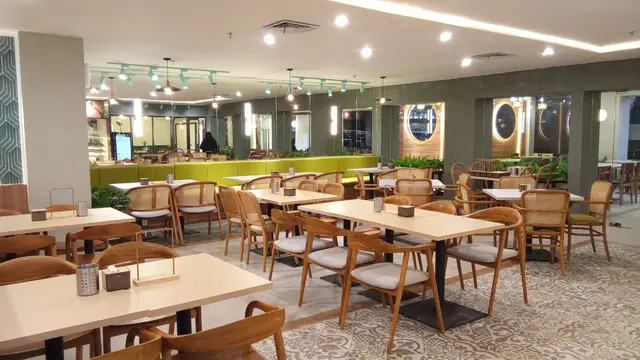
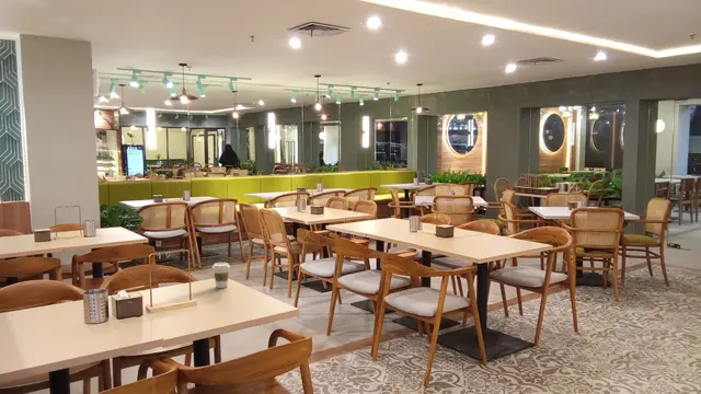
+ coffee cup (221, 275)
